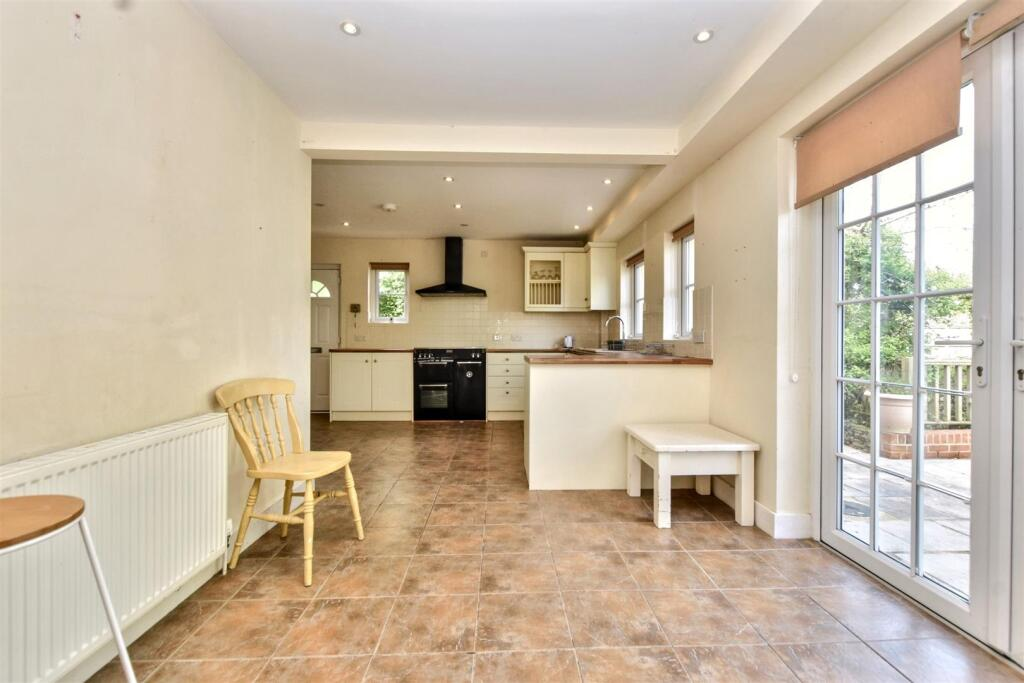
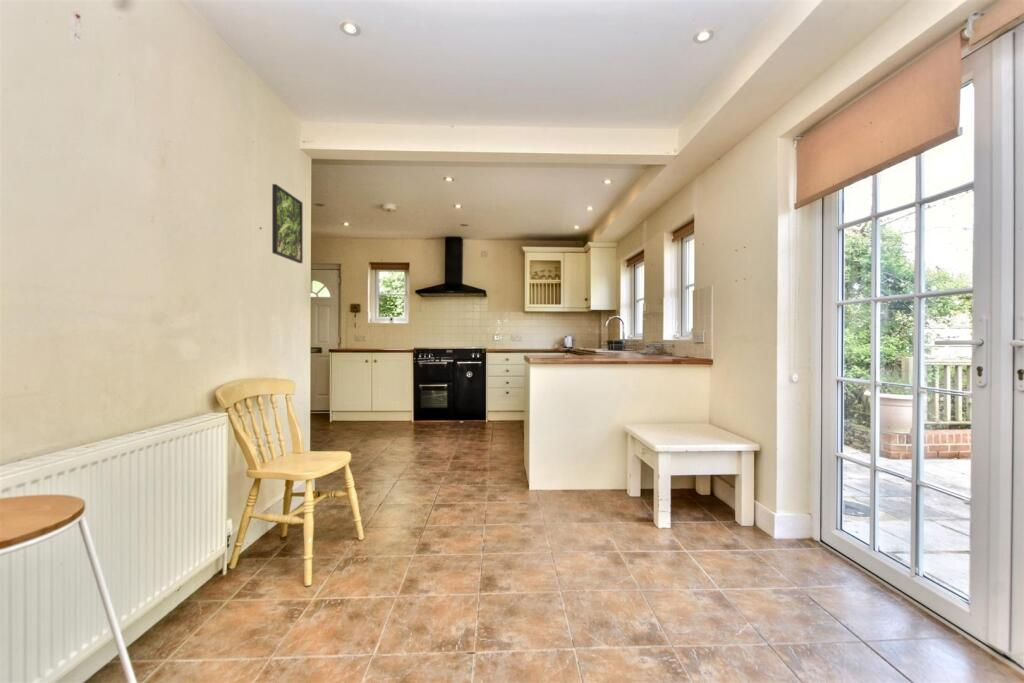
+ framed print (288, 226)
